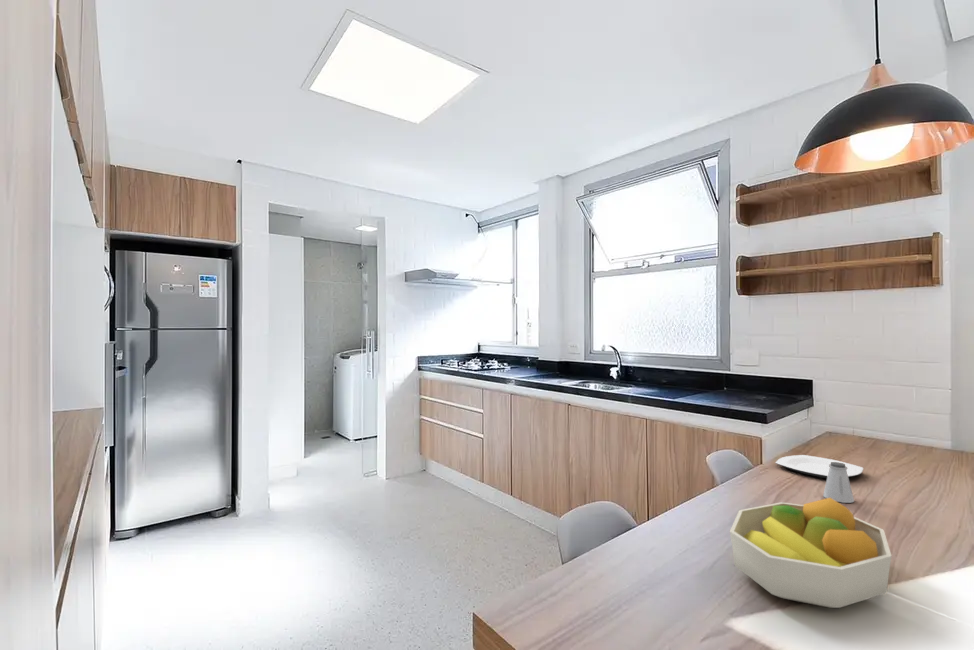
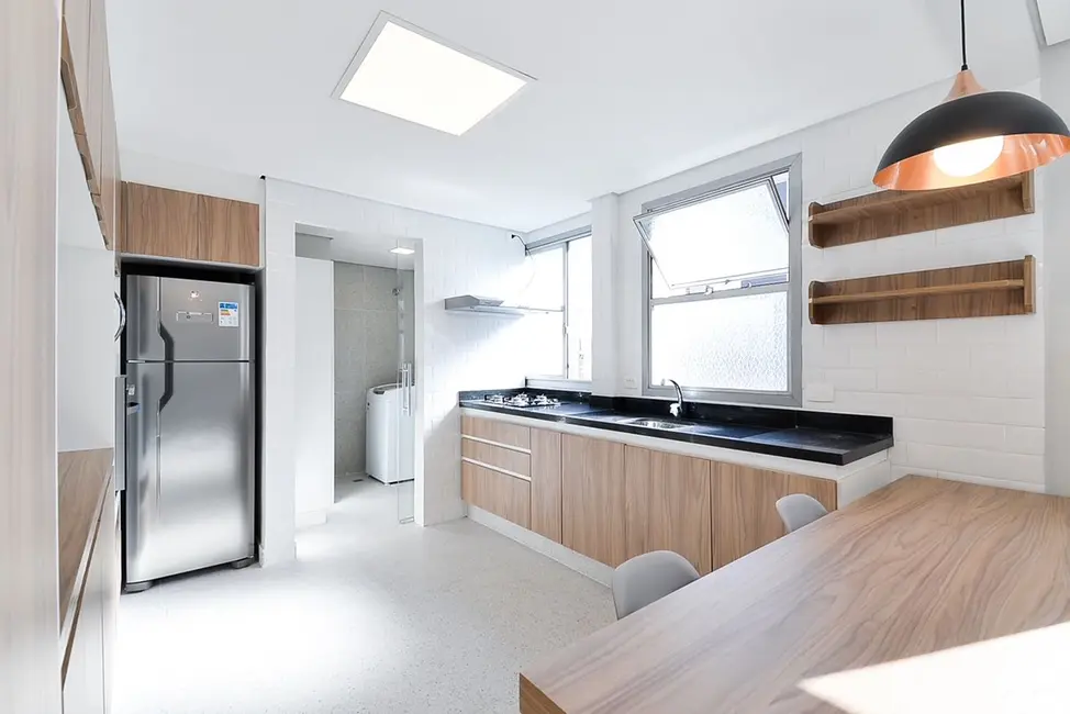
- plate (818, 467)
- saltshaker (838, 480)
- fruit bowl (806, 543)
